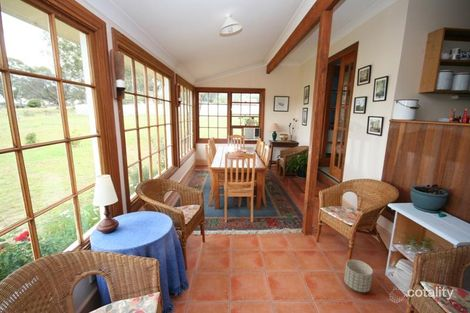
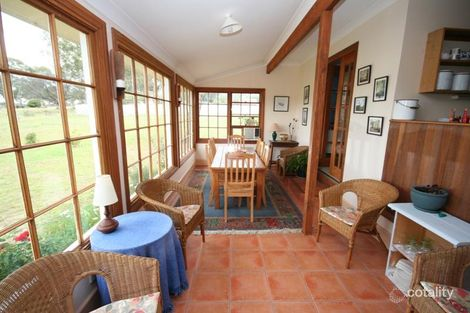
- planter (357, 276)
